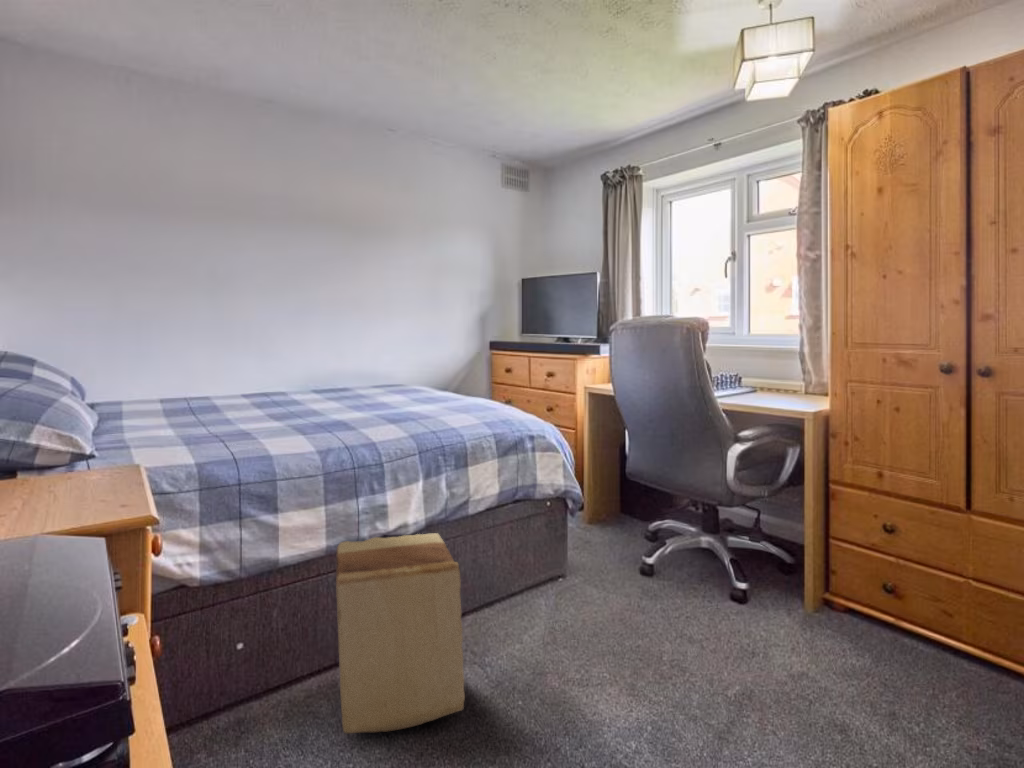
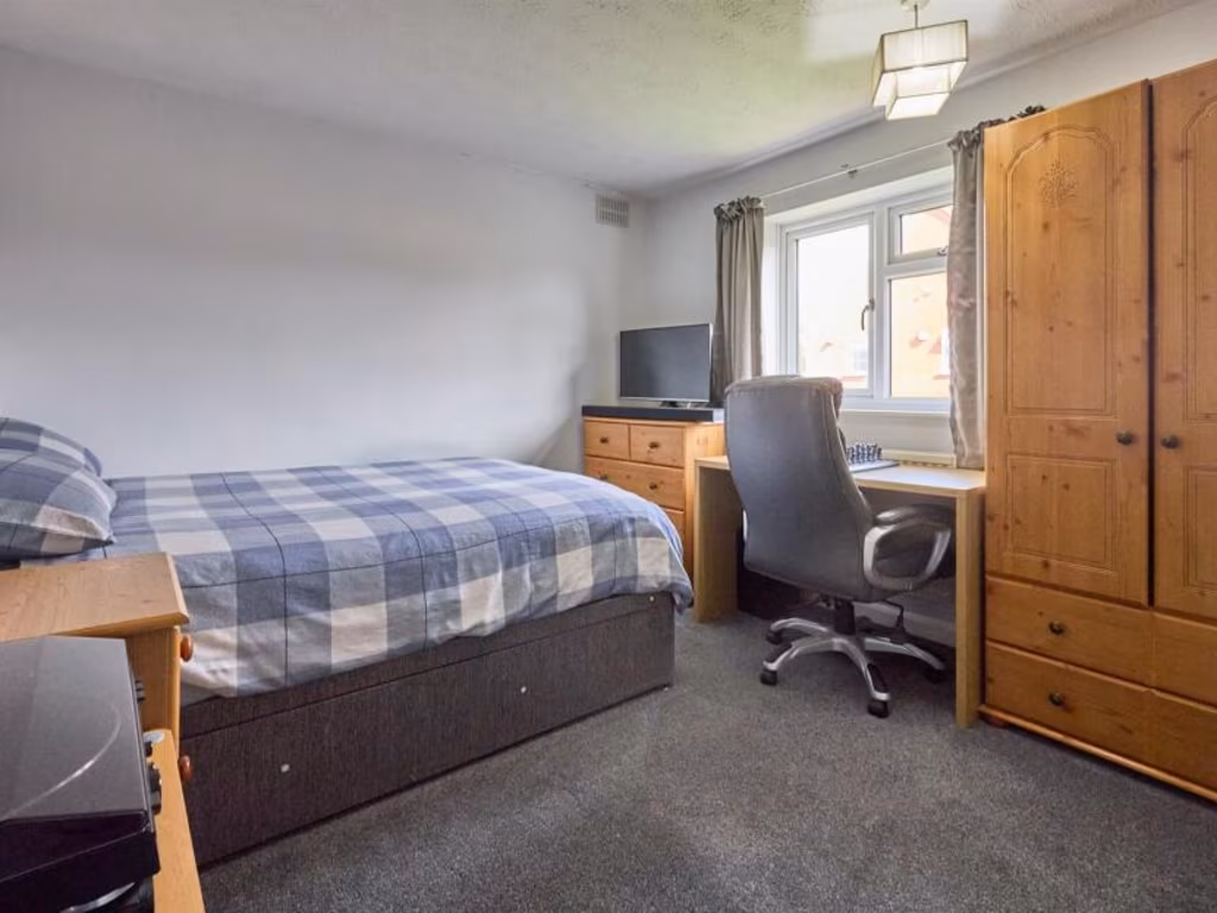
- cardboard box (396, 627)
